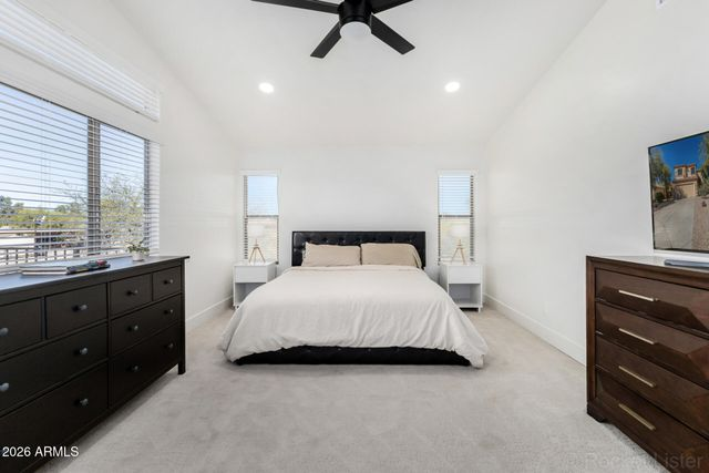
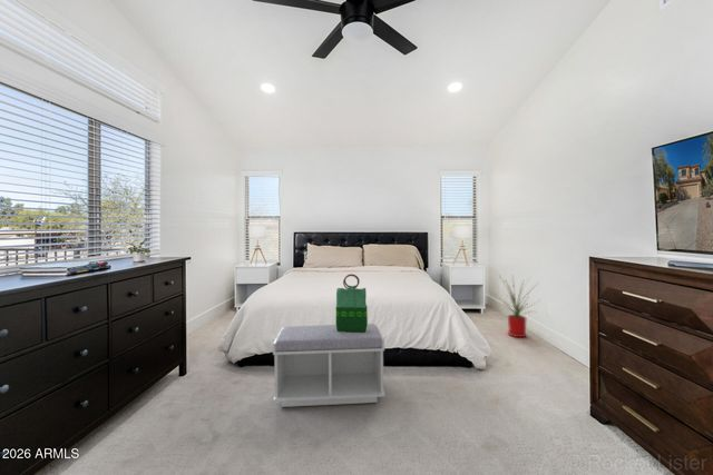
+ tote bag (351, 301)
+ bench (330, 362)
+ house plant (517, 305)
